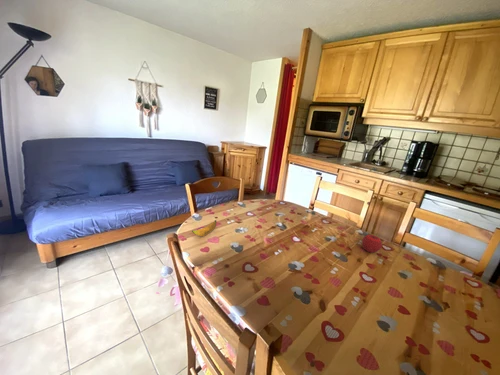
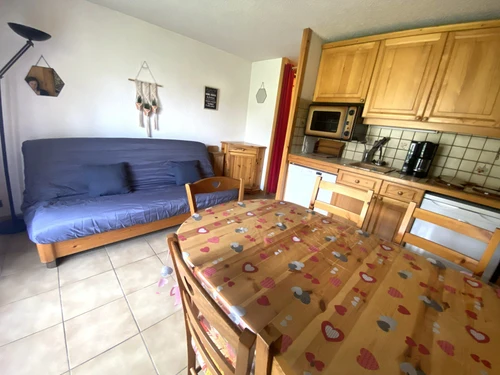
- apple (371, 242)
- banana (204, 228)
